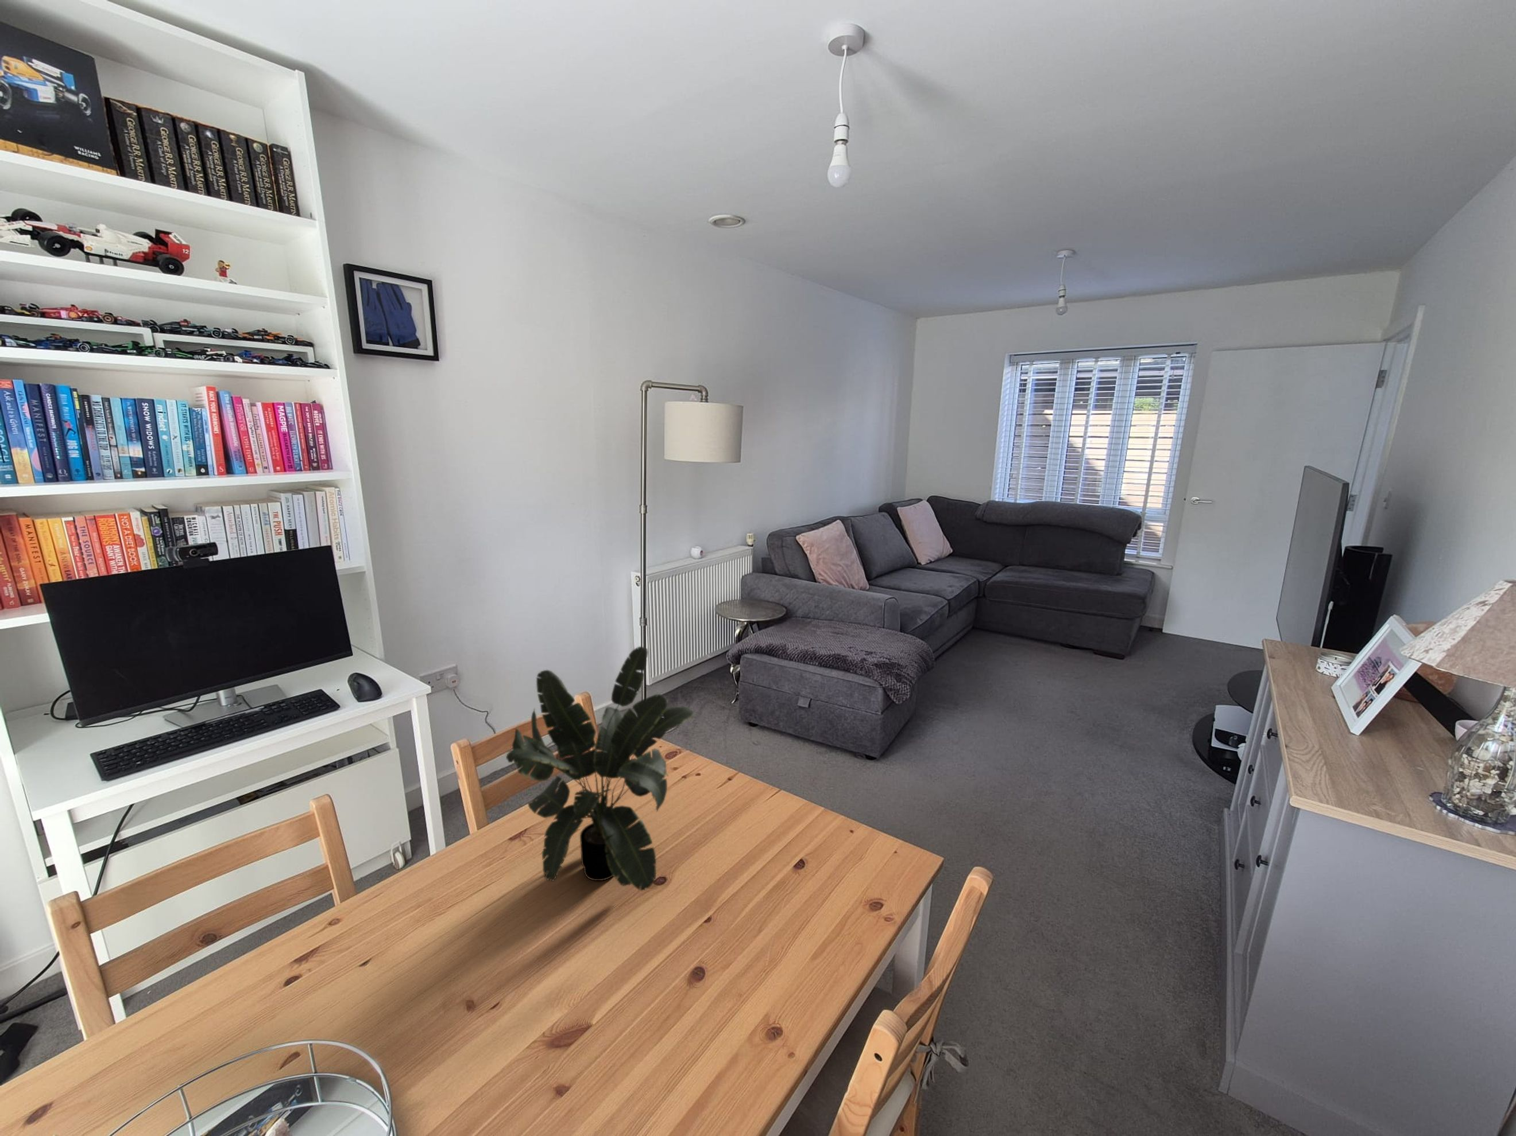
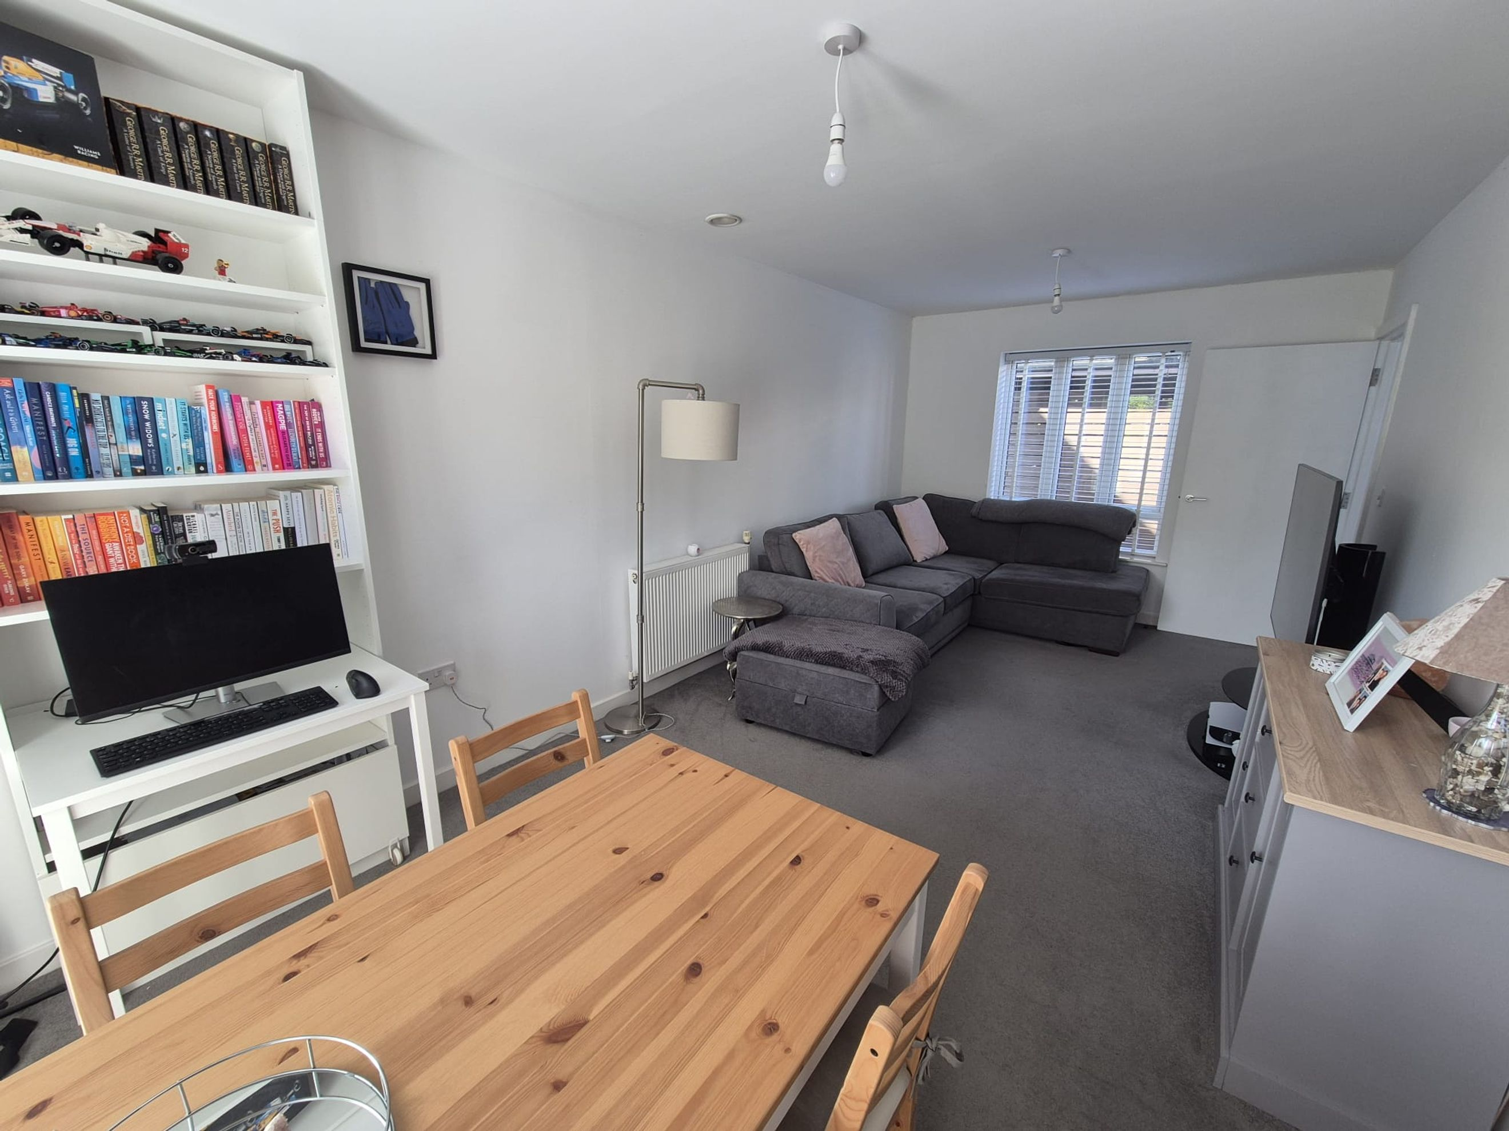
- potted plant (610, 771)
